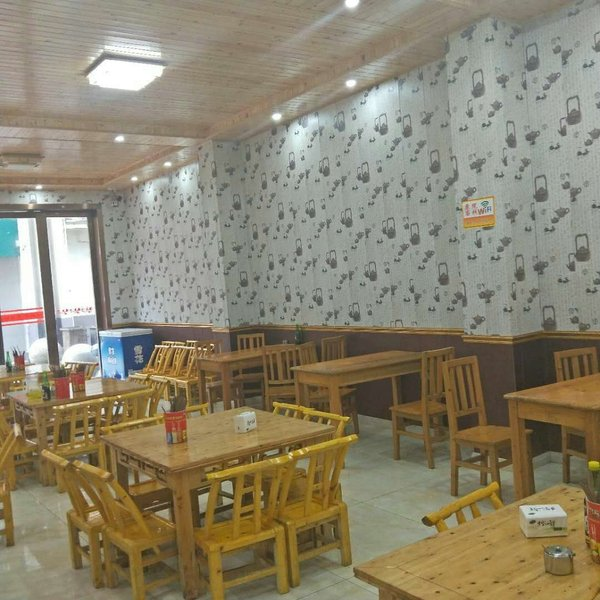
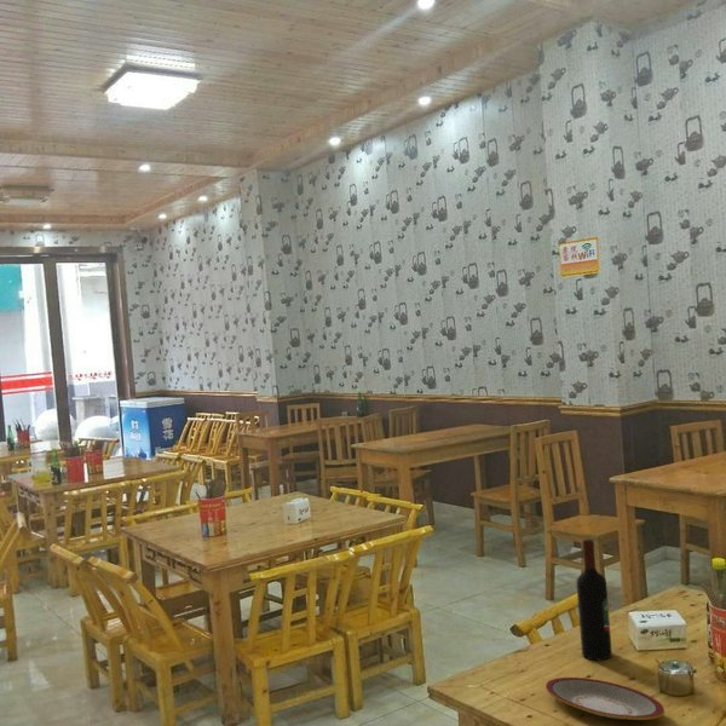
+ plate (603, 702)
+ wine bottle (592, 597)
